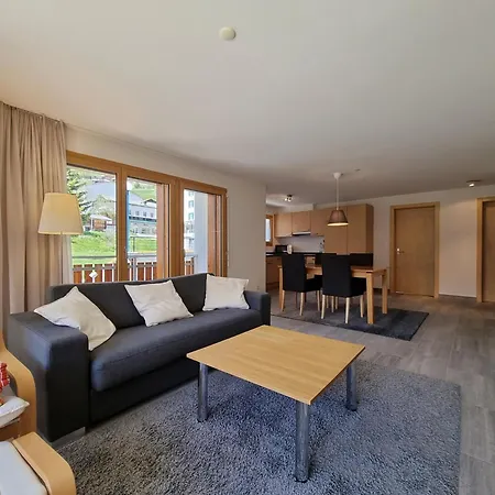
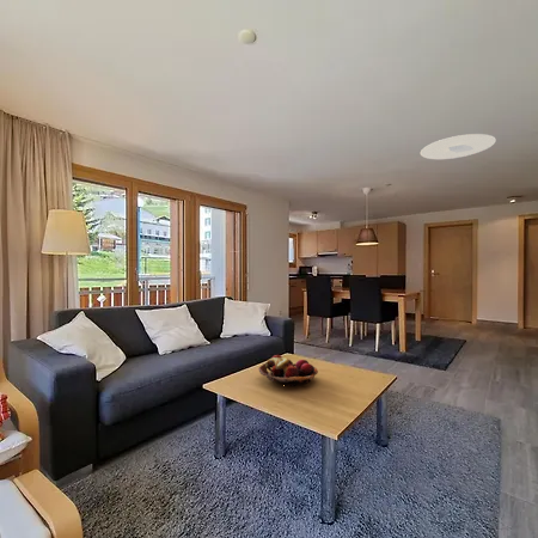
+ ceiling light (456, 145)
+ fruit basket (287, 368)
